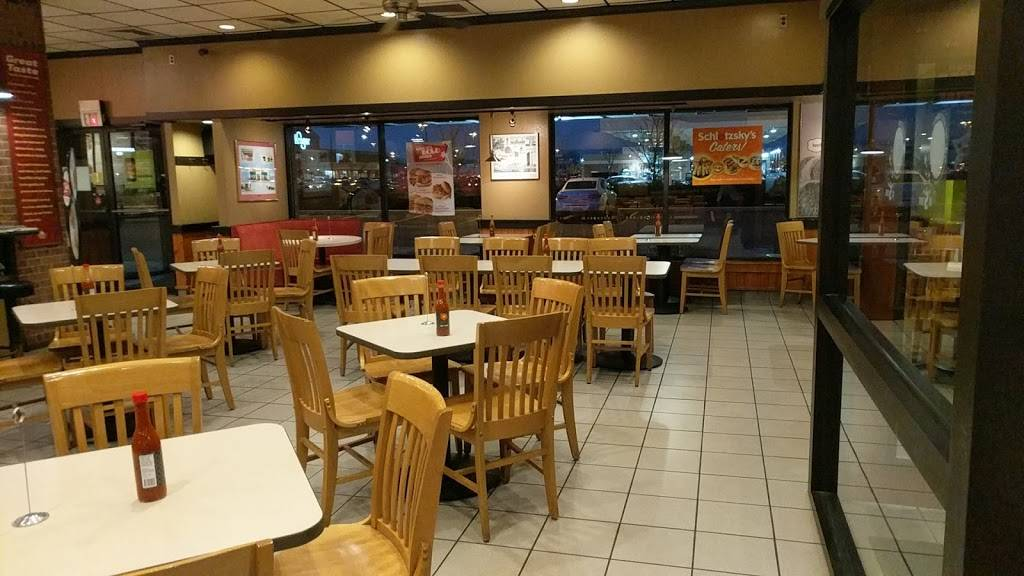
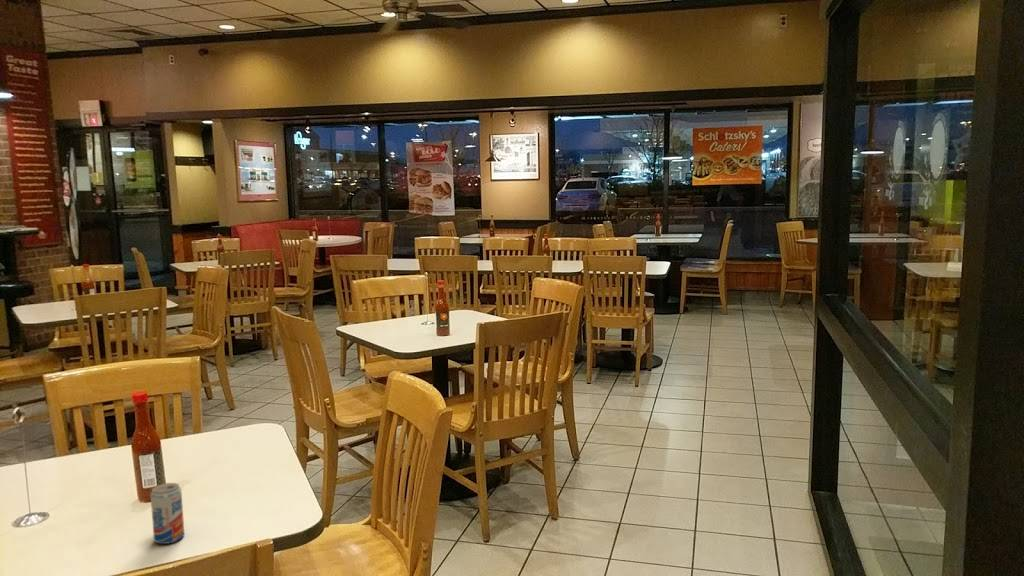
+ beverage can (167, 512)
